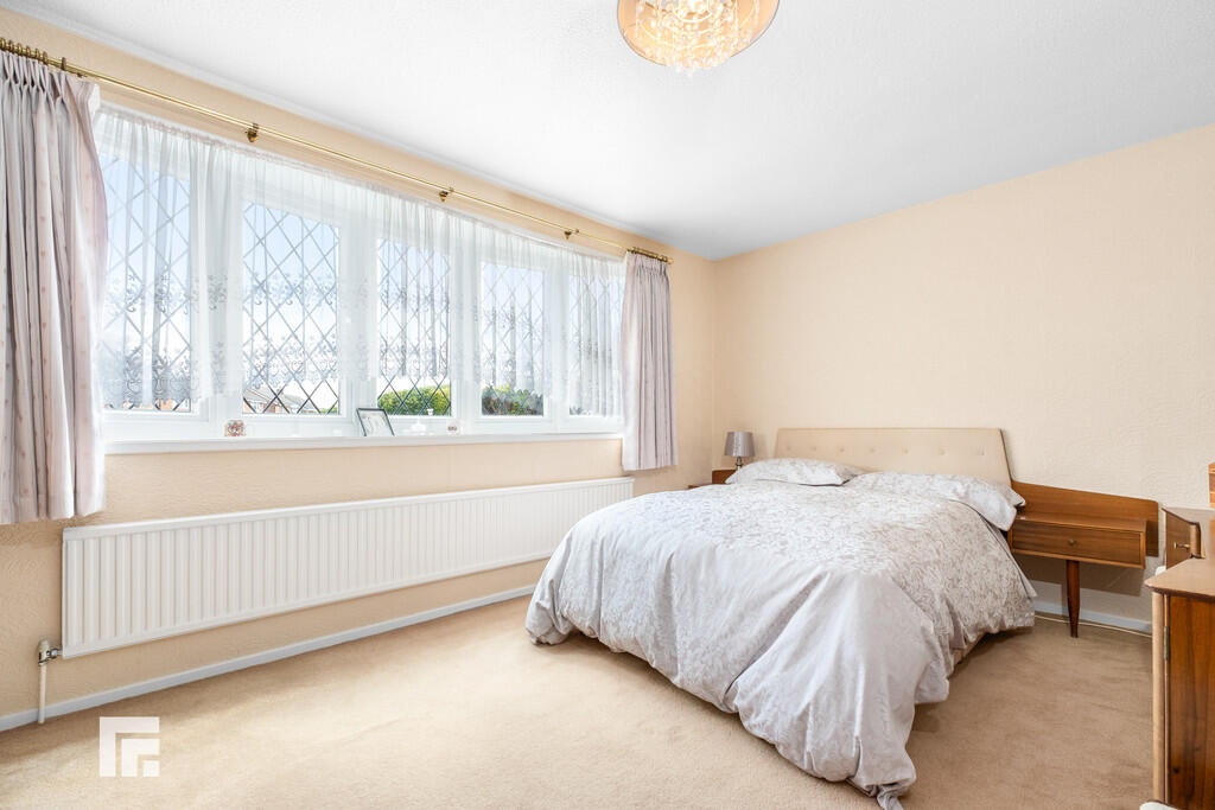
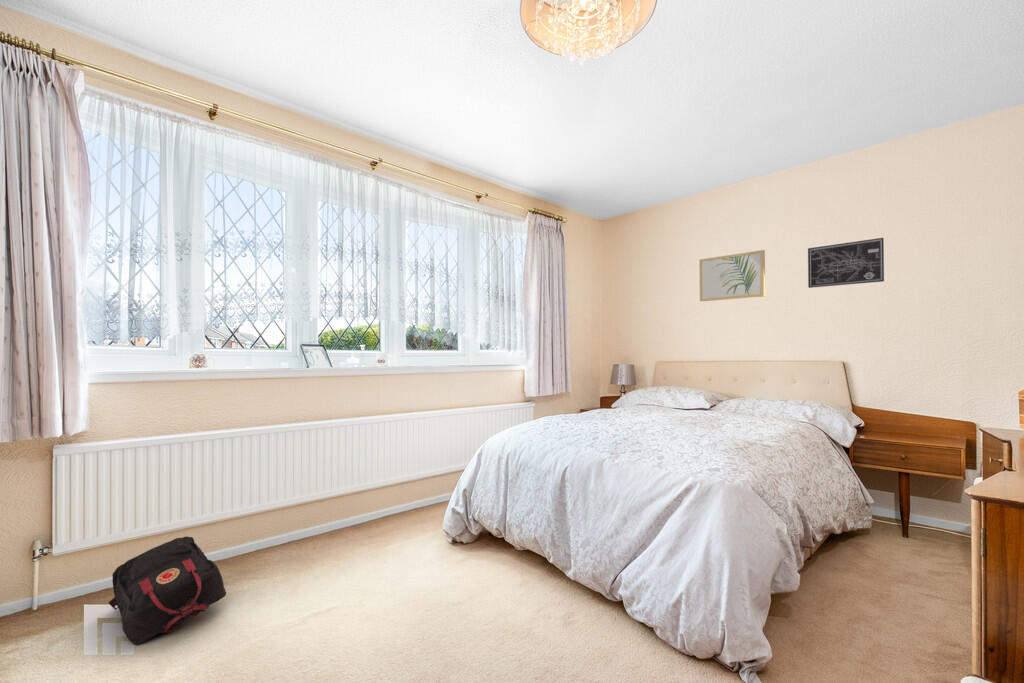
+ wall art (844, 264)
+ backpack (174, 580)
+ wall art (730, 277)
